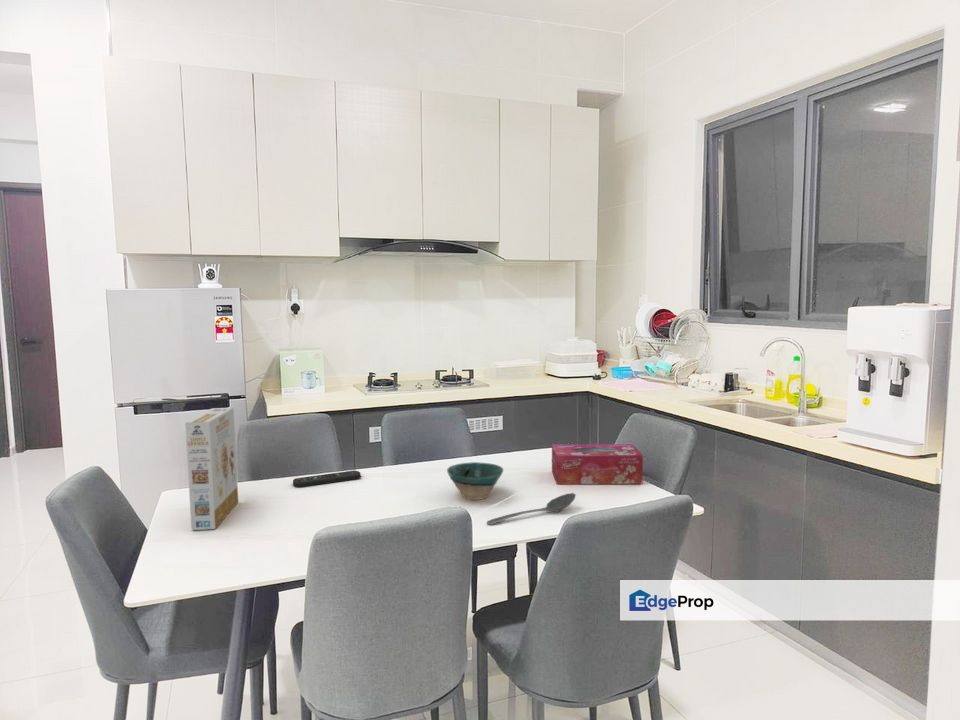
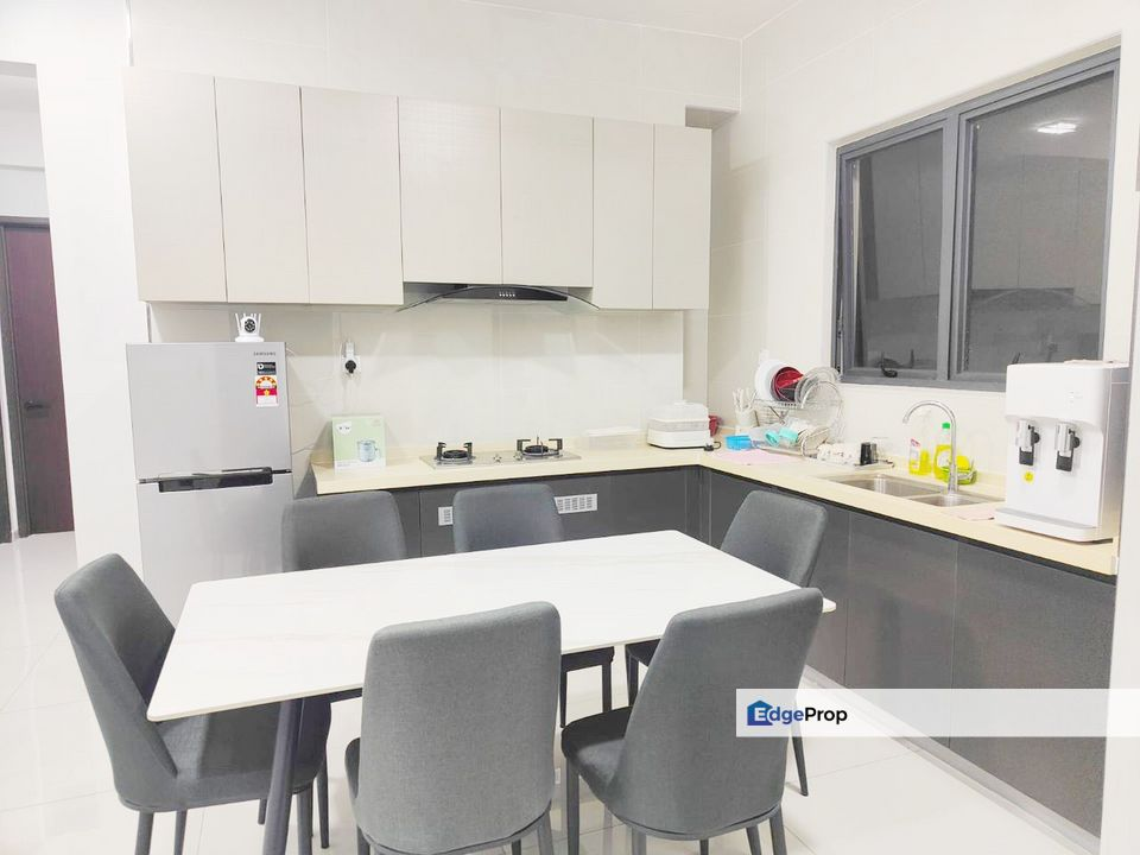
- bowl (475, 482)
- remote control (327, 478)
- stirrer (532, 510)
- tissue box (595, 463)
- cereal box (213, 465)
